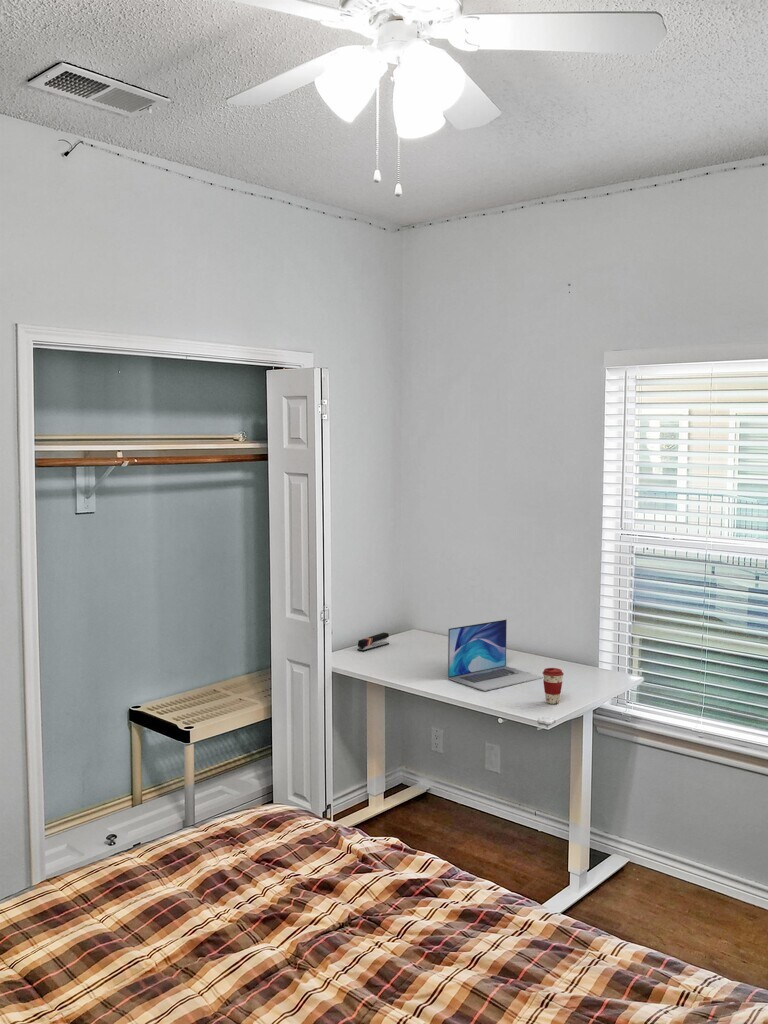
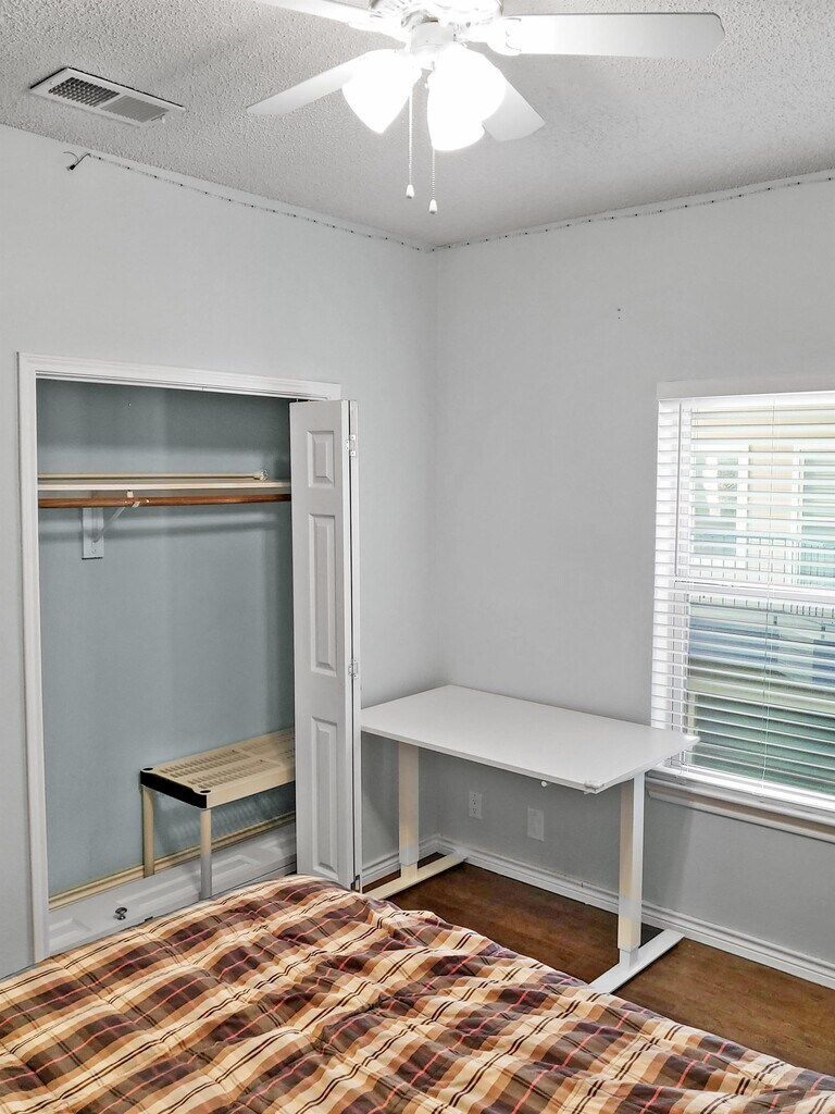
- laptop (495, 653)
- coffee cup (552, 685)
- stapler (373, 641)
